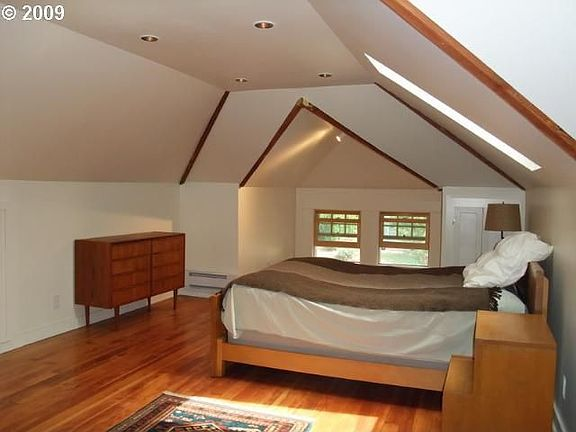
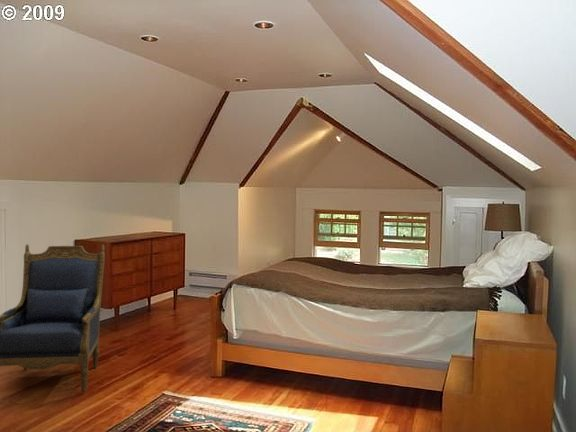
+ armchair (52, 313)
